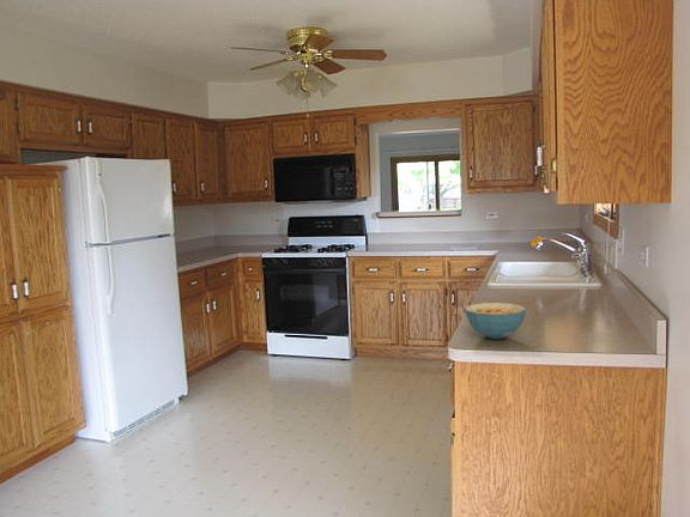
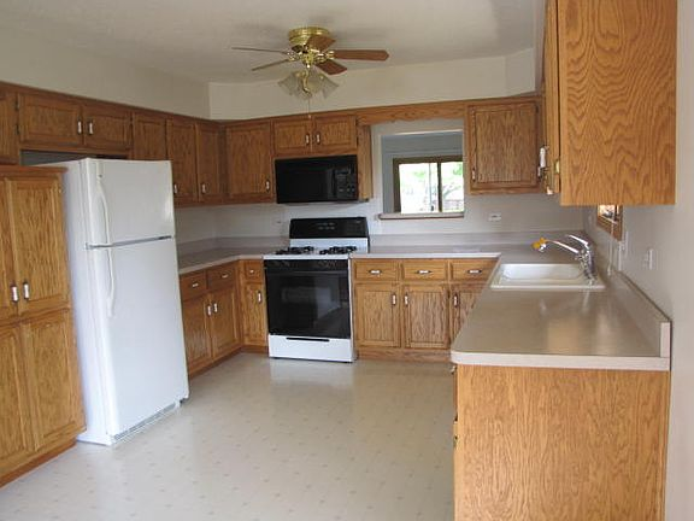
- cereal bowl (495, 322)
